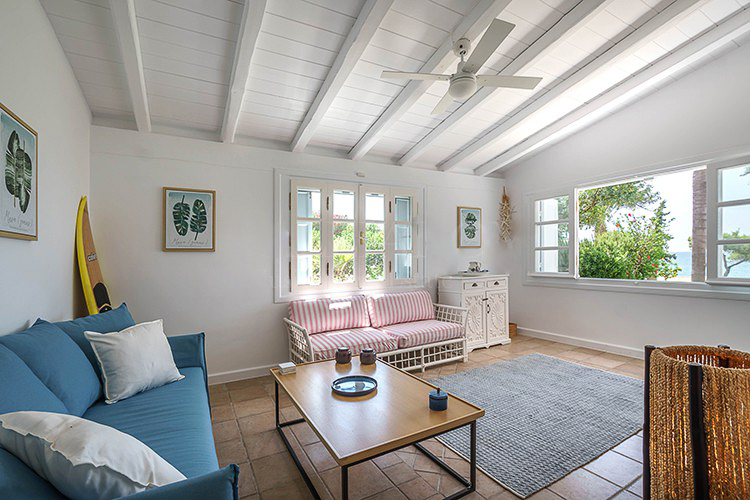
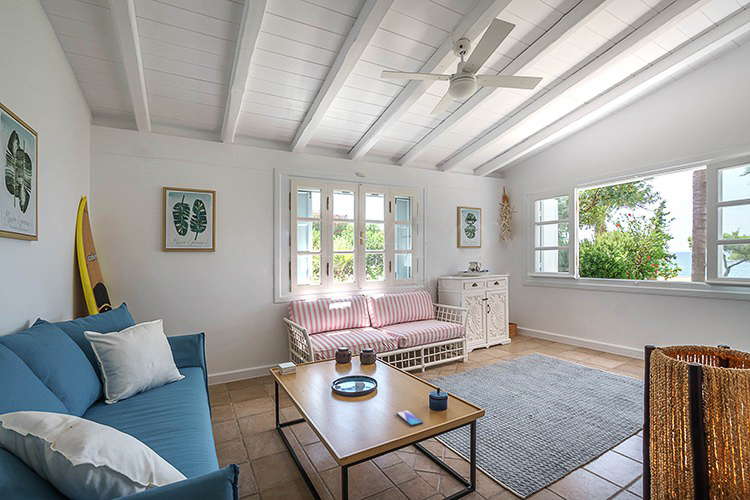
+ smartphone (409, 417)
